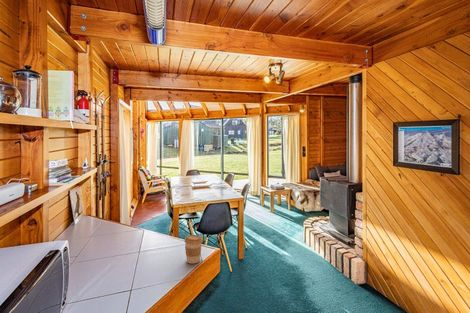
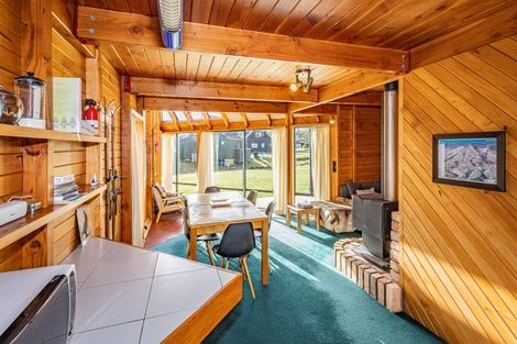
- coffee cup (193, 248)
